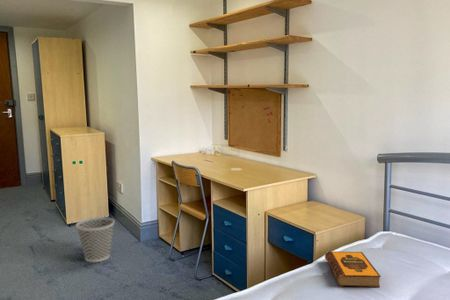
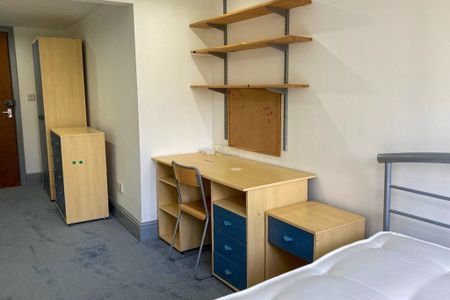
- hardback book (350, 267)
- wastebasket (96, 240)
